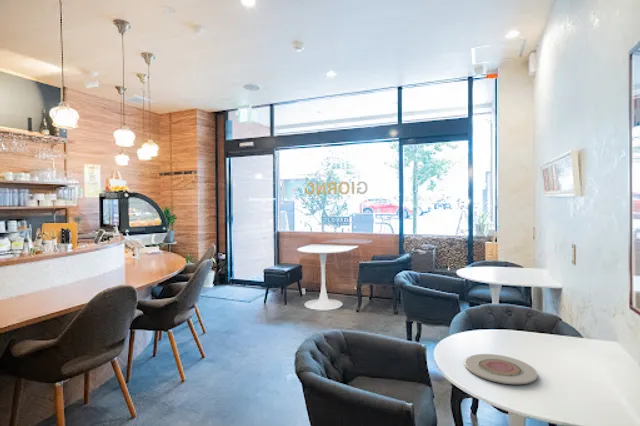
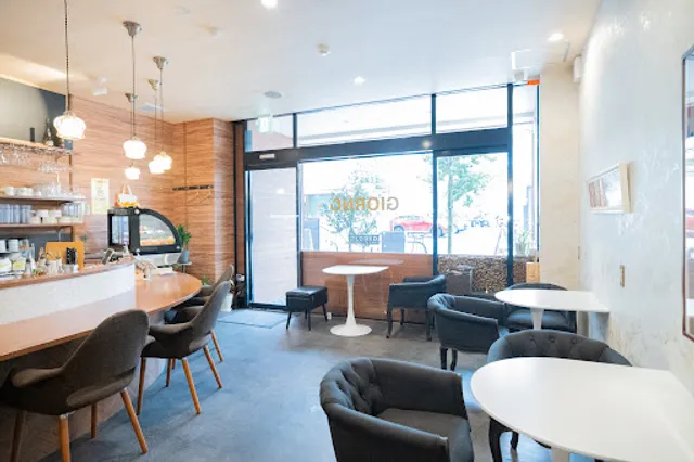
- plate (499, 367)
